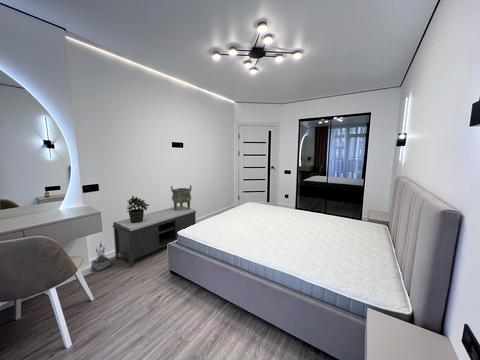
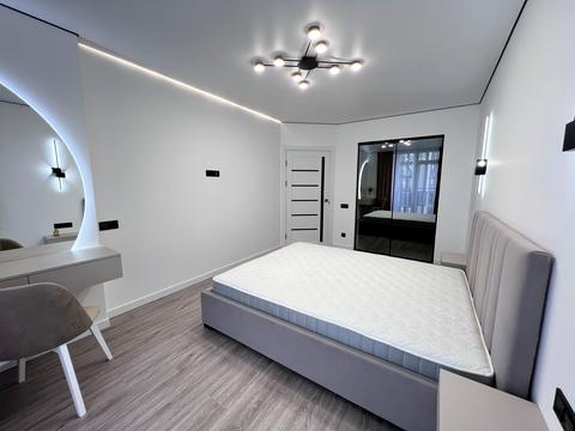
- potted plant (135, 208)
- potted plant (101, 254)
- bench (159, 230)
- vessel (181, 197)
